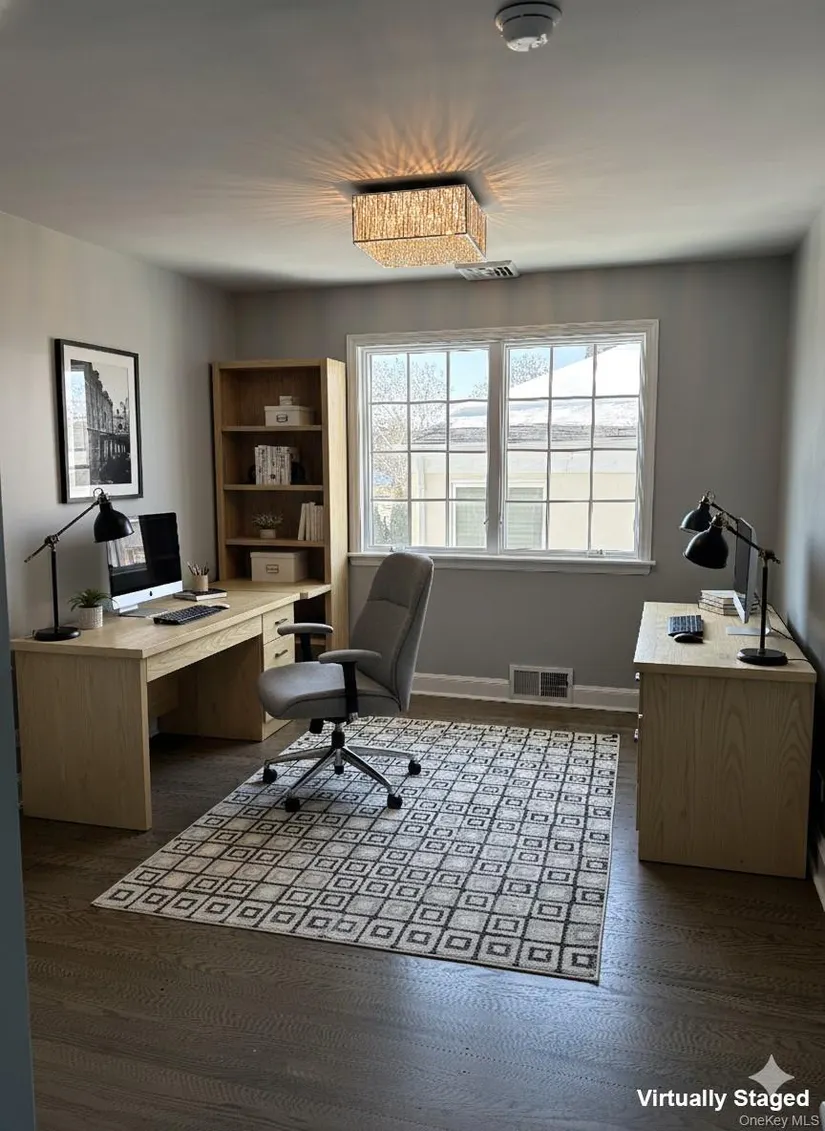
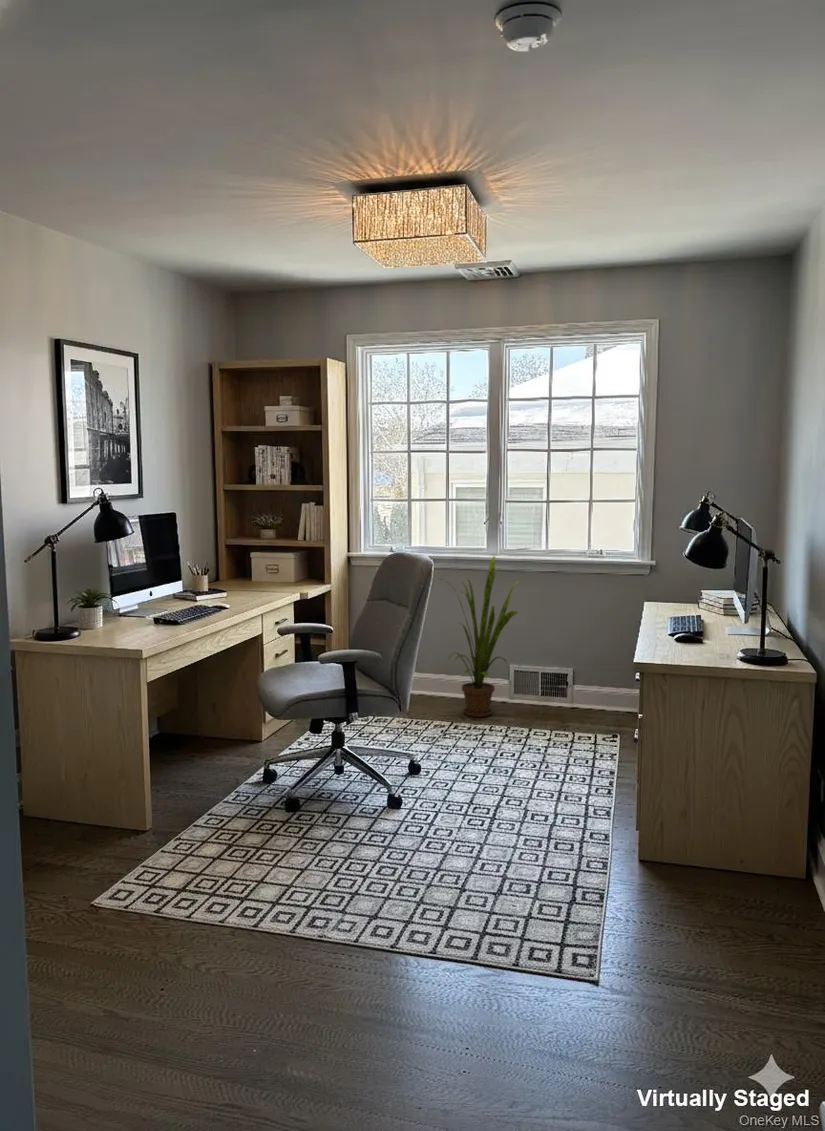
+ house plant (477, 636)
